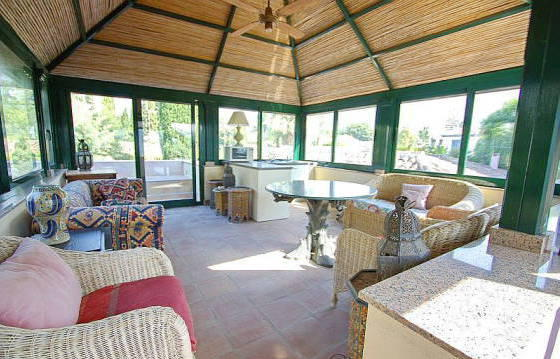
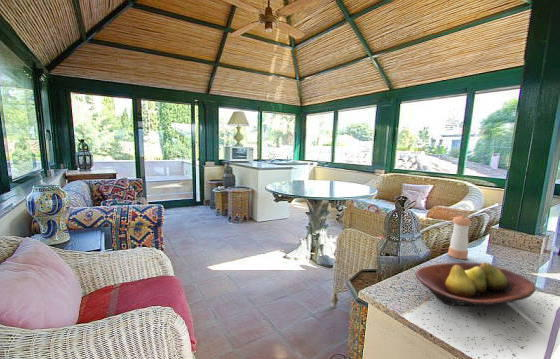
+ fruit bowl (472, 280)
+ pepper shaker (460, 235)
